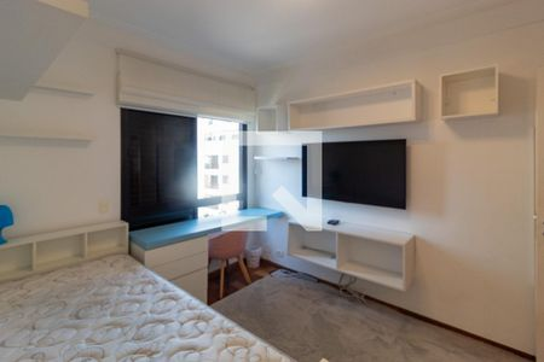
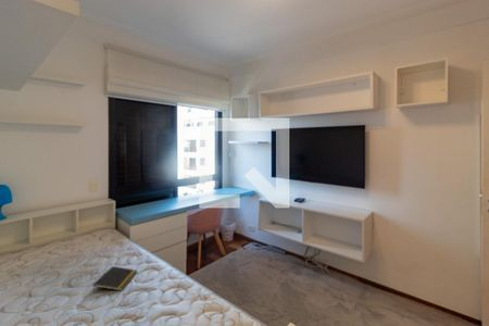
+ notepad (116, 277)
